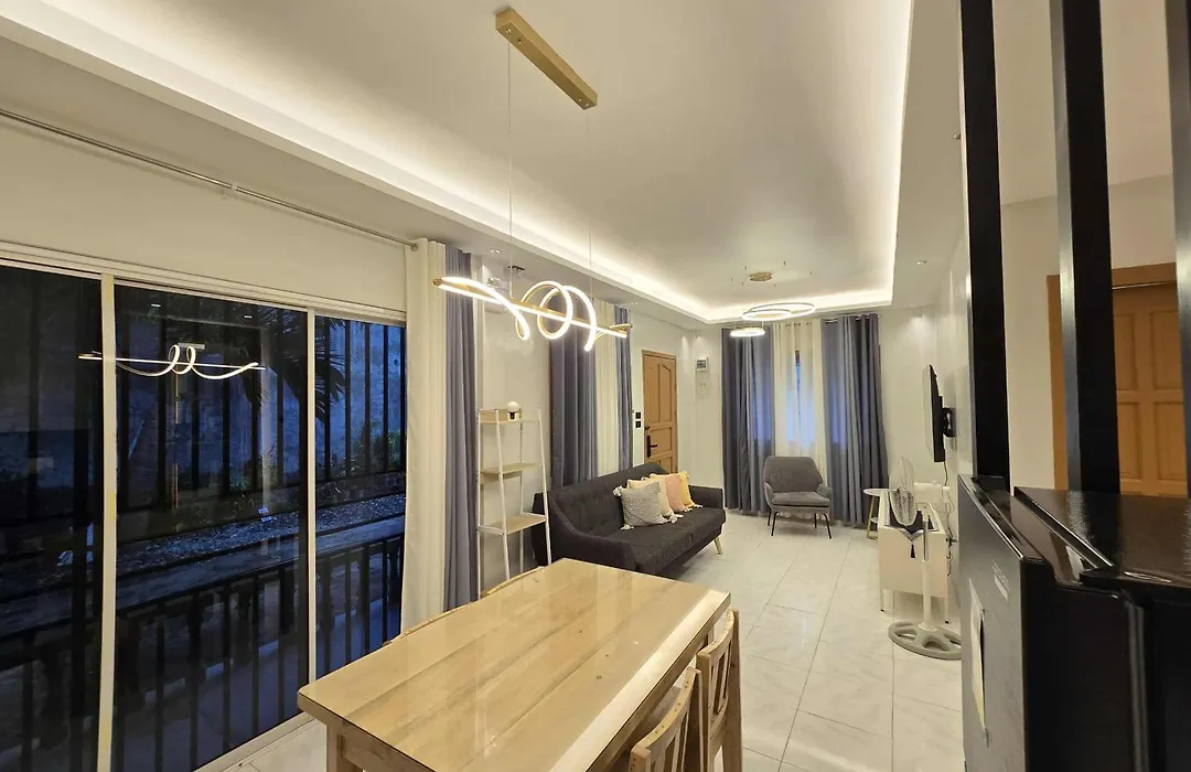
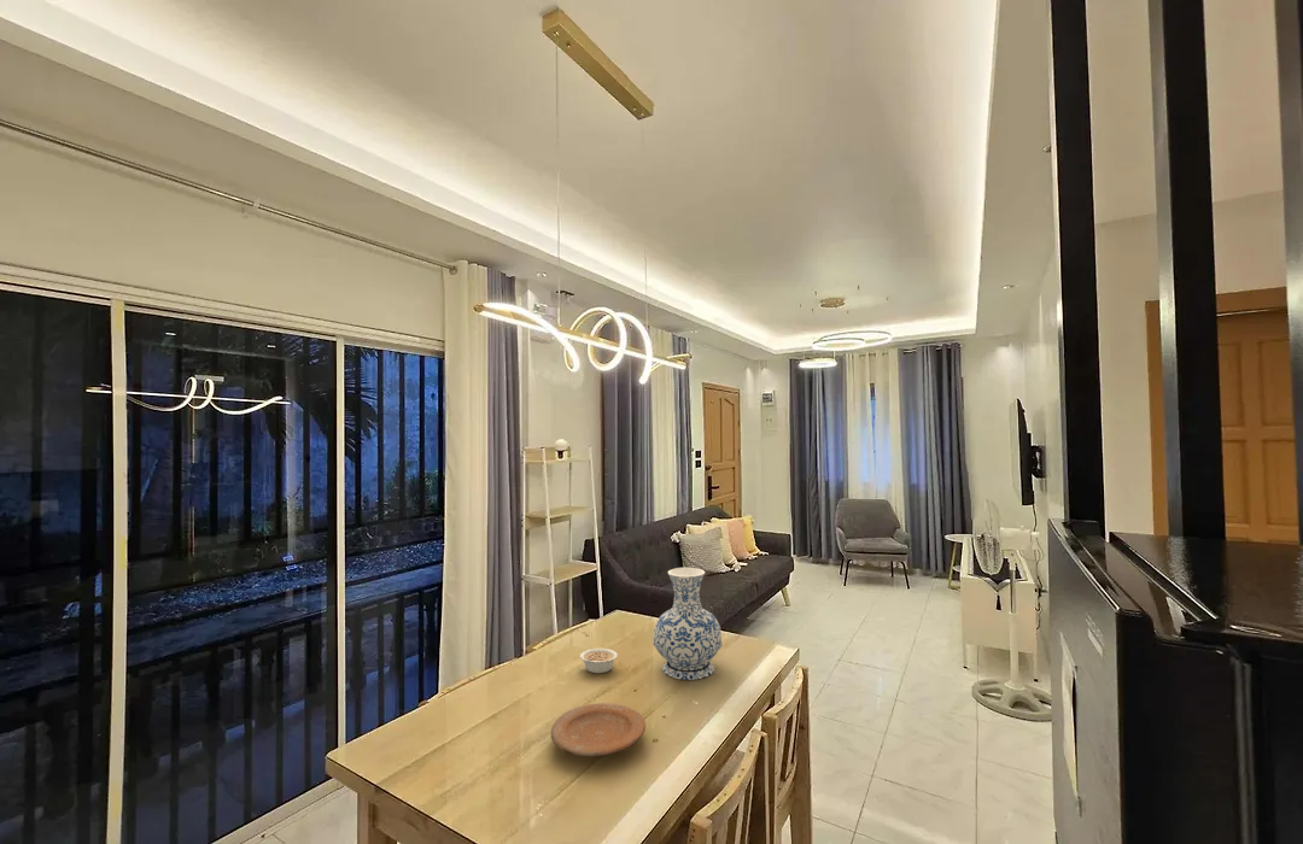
+ plate (598, 733)
+ vase (686, 619)
+ legume (600, 660)
